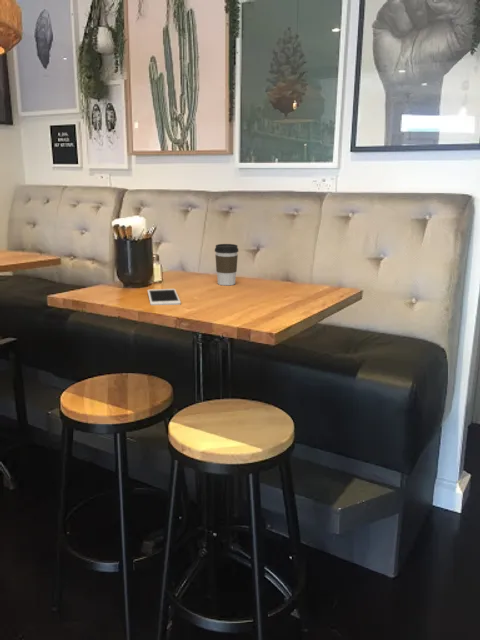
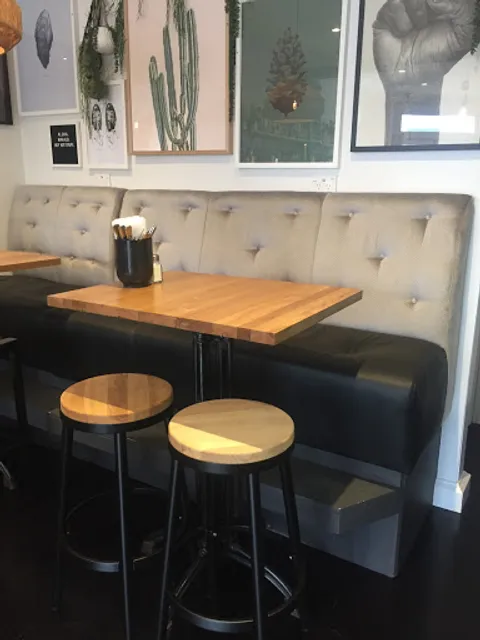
- coffee cup (226, 264)
- cell phone (163, 296)
